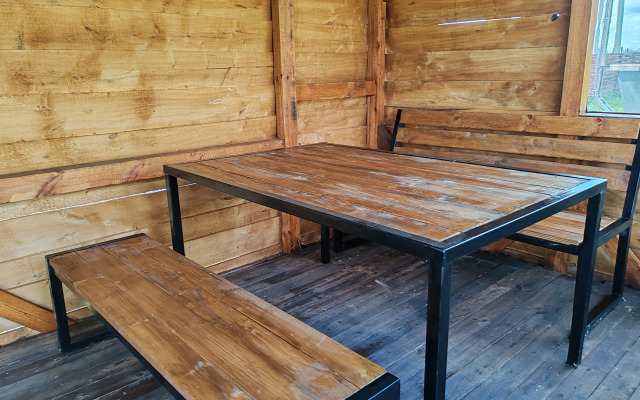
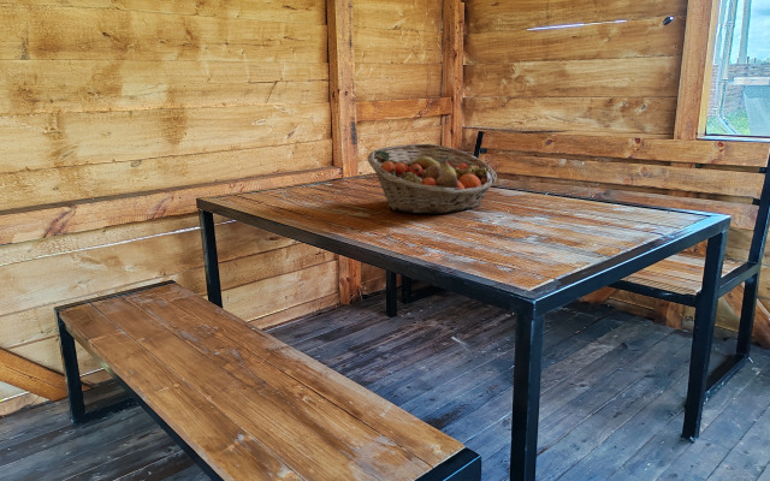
+ fruit basket (432, 176)
